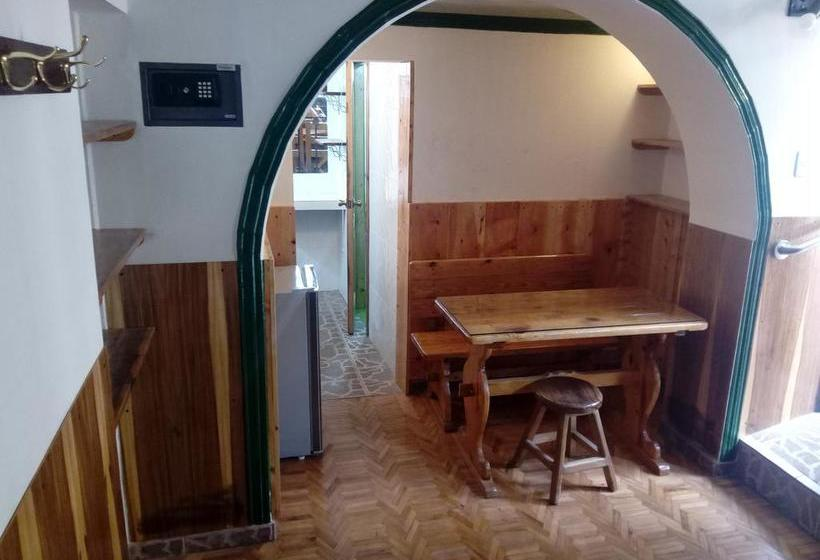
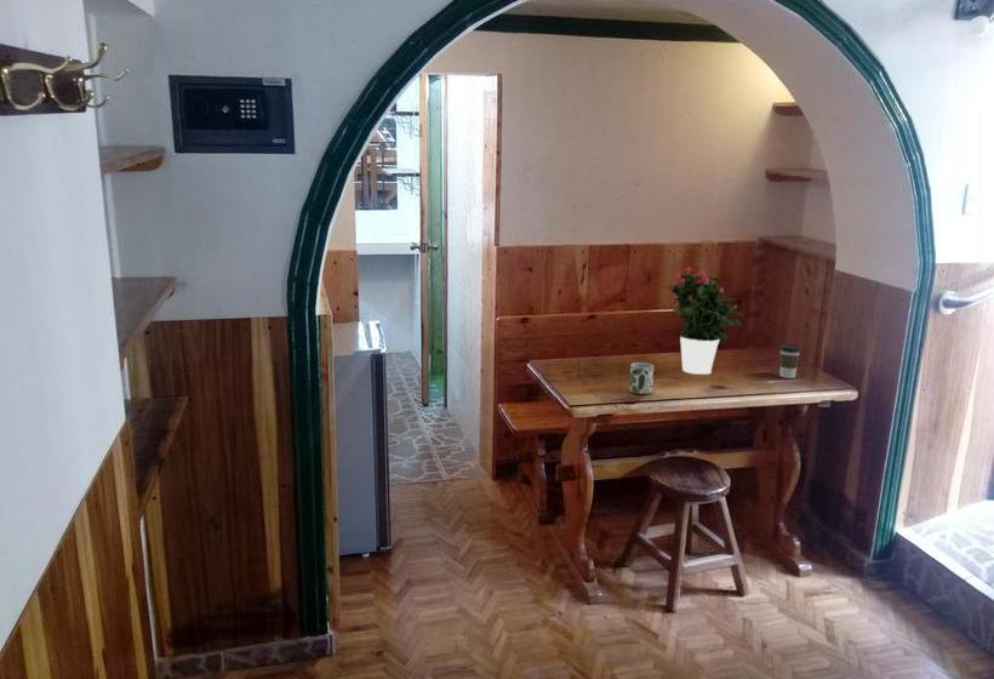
+ coffee cup (788, 361)
+ potted flower (698, 320)
+ mug (640, 376)
